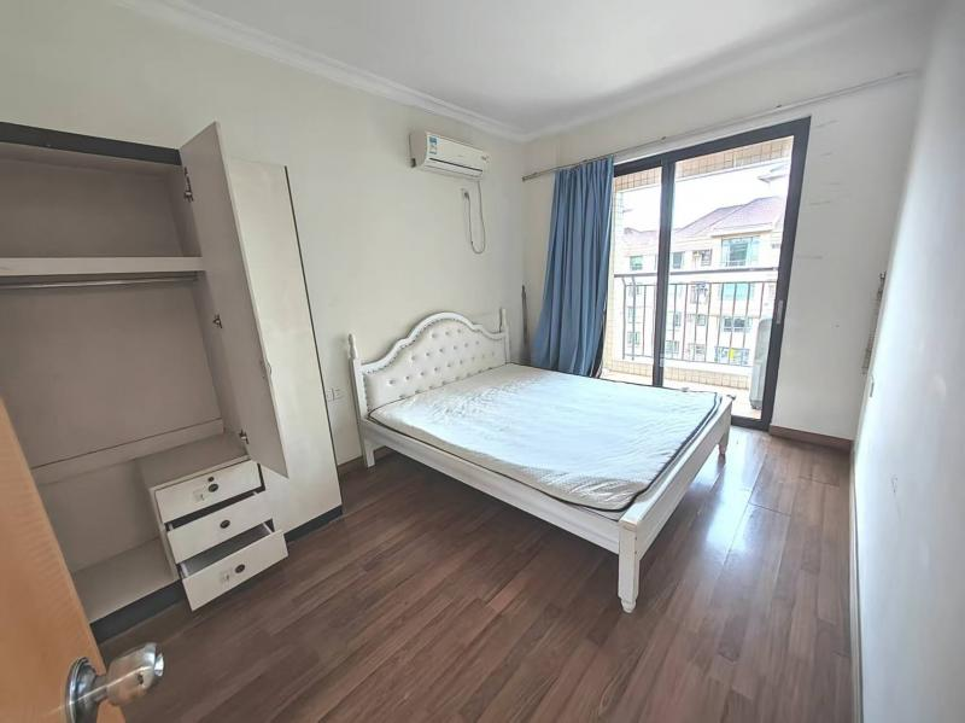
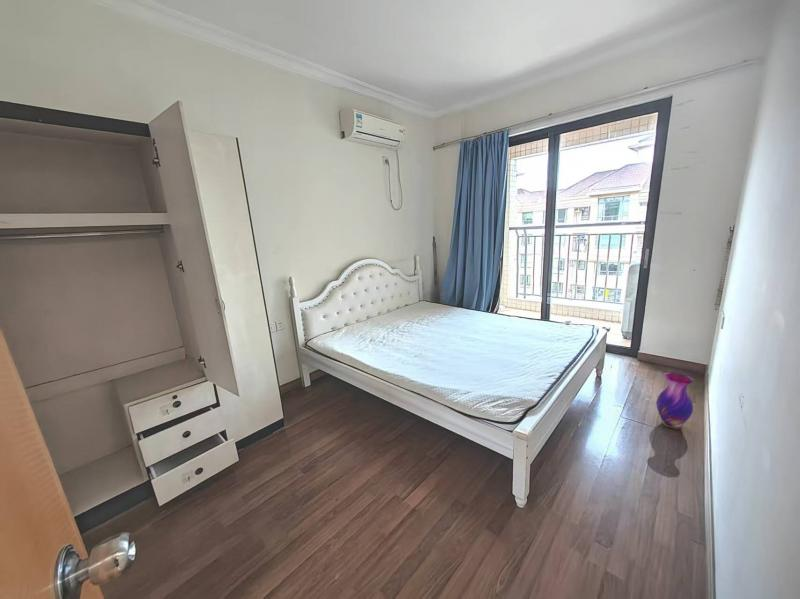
+ vase (674, 401)
